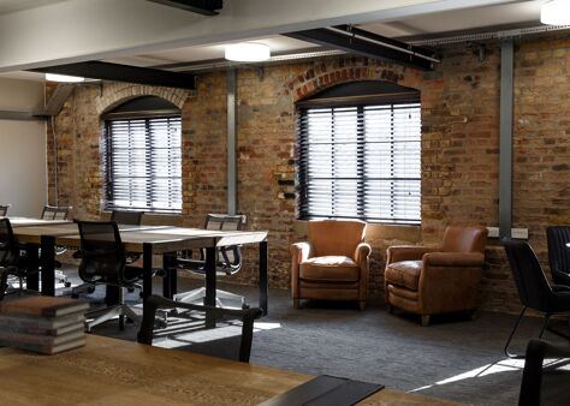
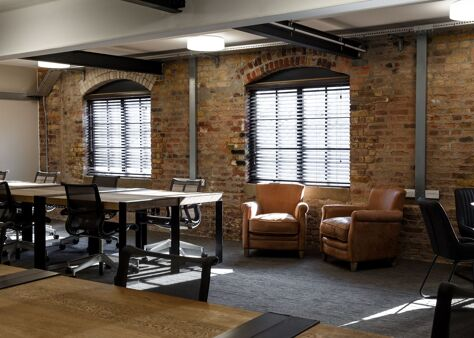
- book stack (41, 322)
